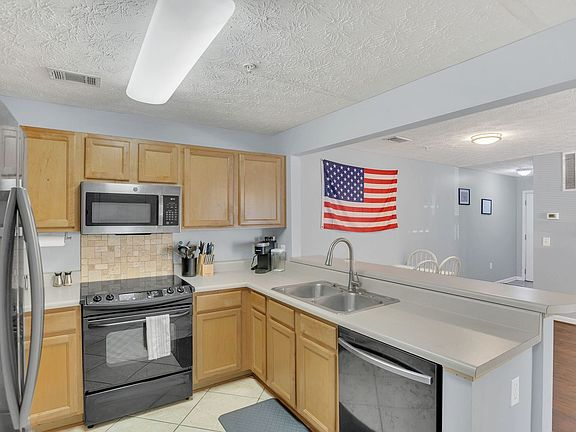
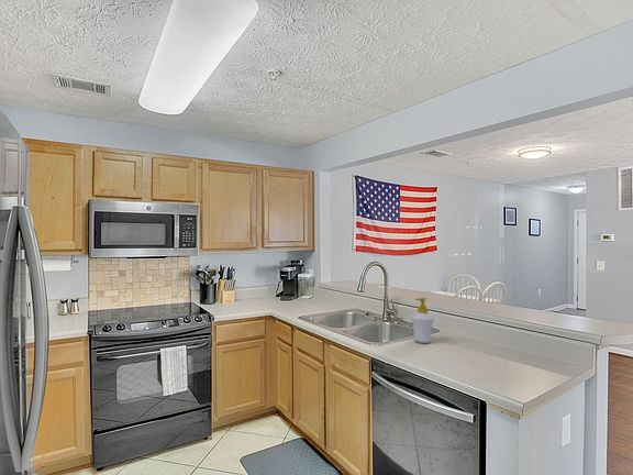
+ soap bottle (422, 319)
